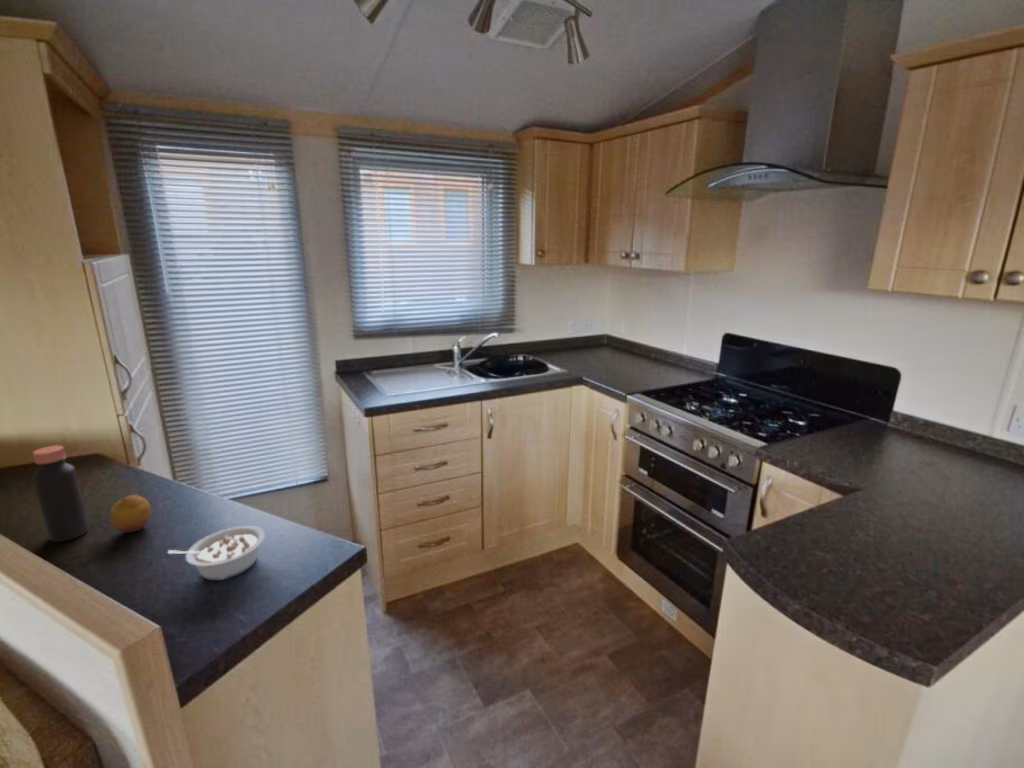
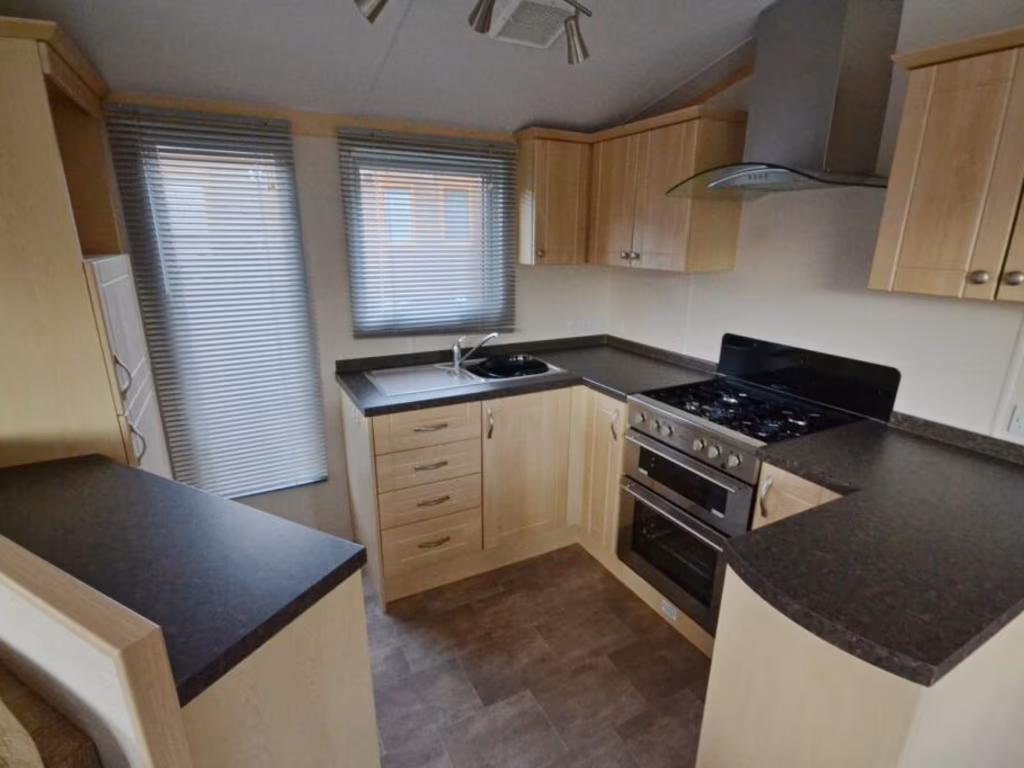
- fruit (130, 513)
- bottle (59, 492)
- legume (225, 554)
